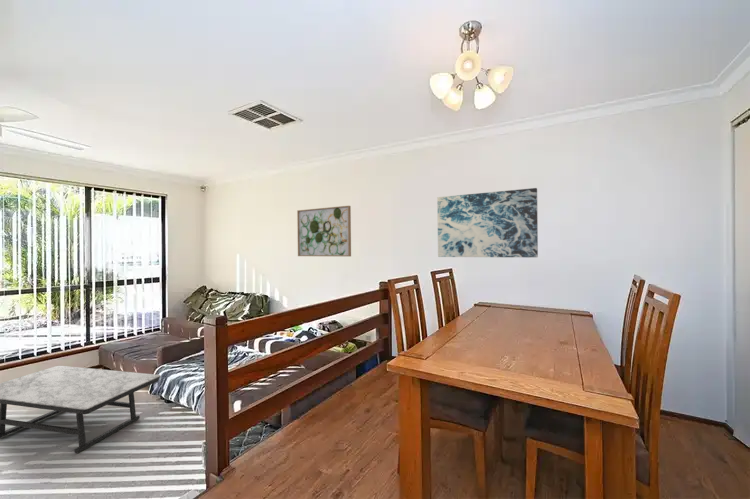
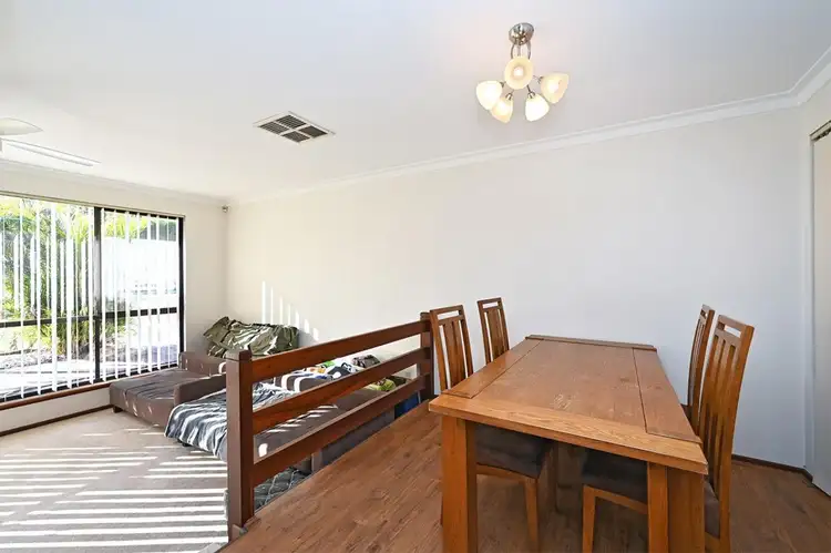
- wall art (322, 232)
- coffee table (70, 406)
- wall art (484, 225)
